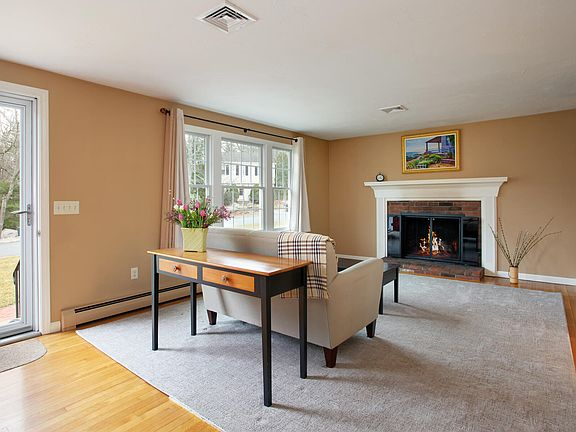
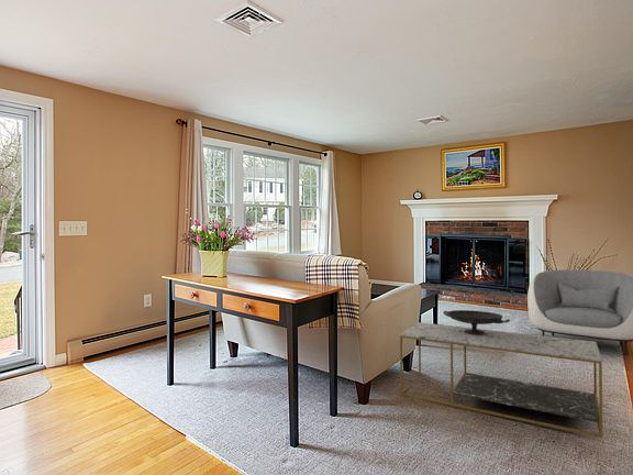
+ decorative bowl (474, 322)
+ armchair (584, 308)
+ coffee table (489, 376)
